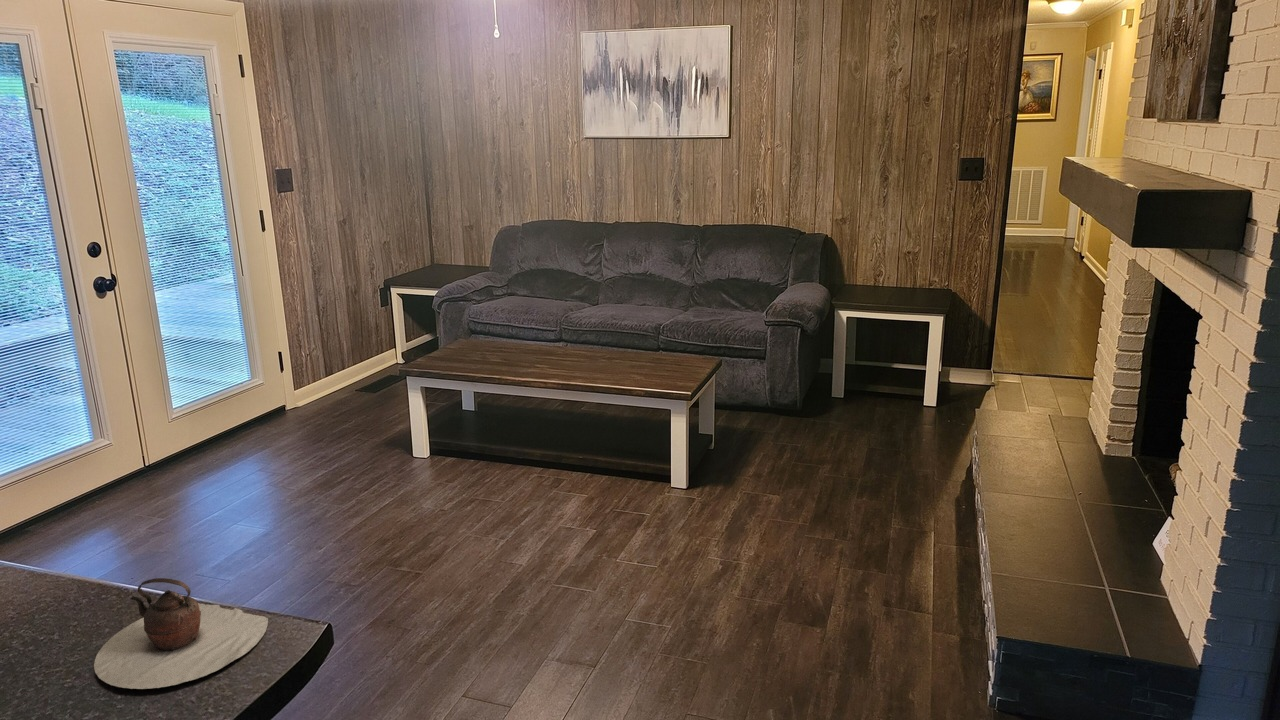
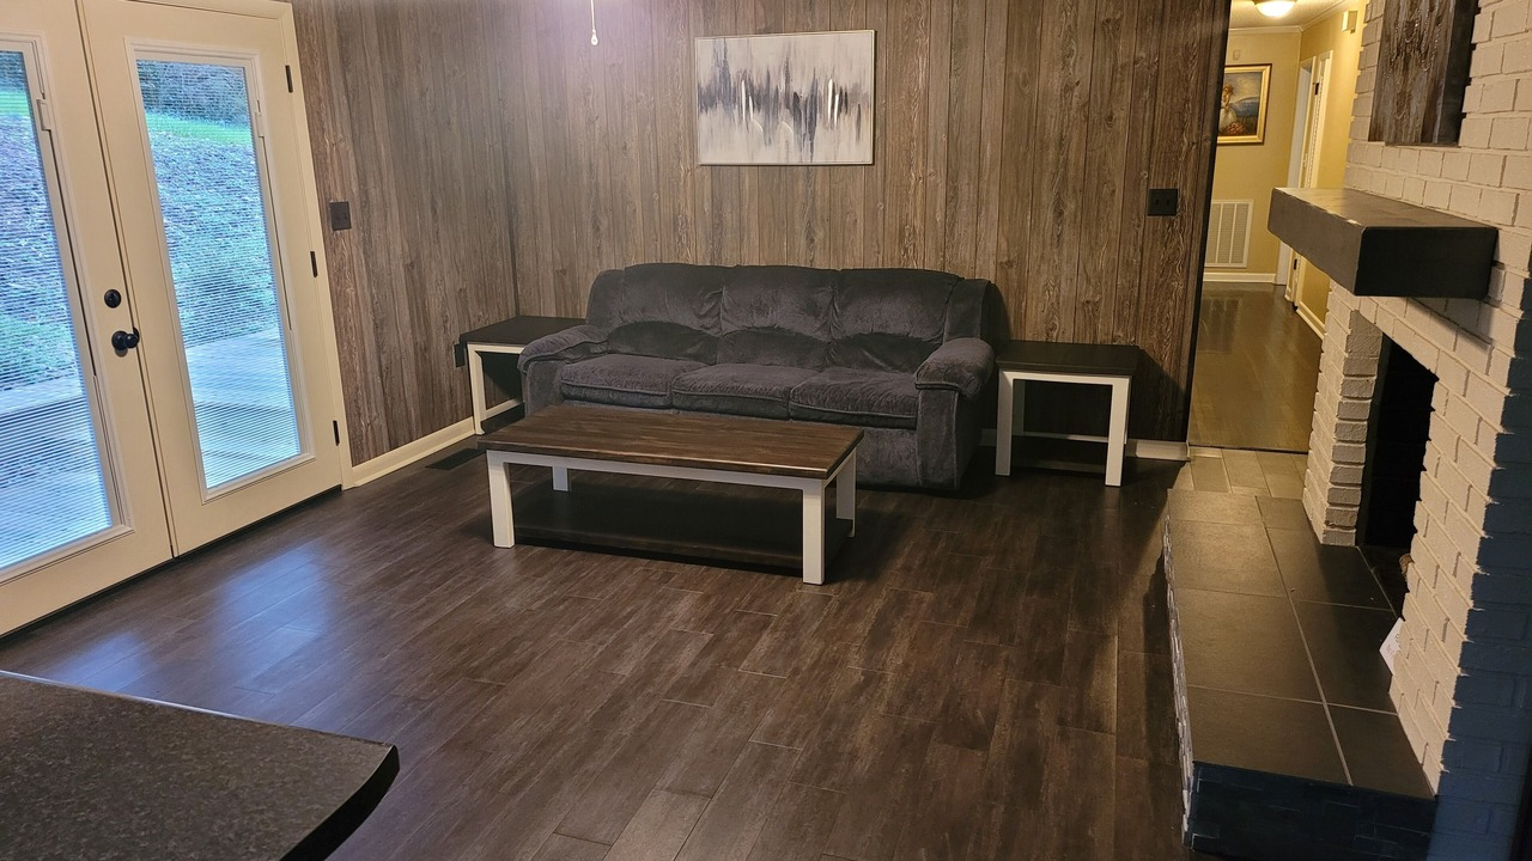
- teapot (179, 608)
